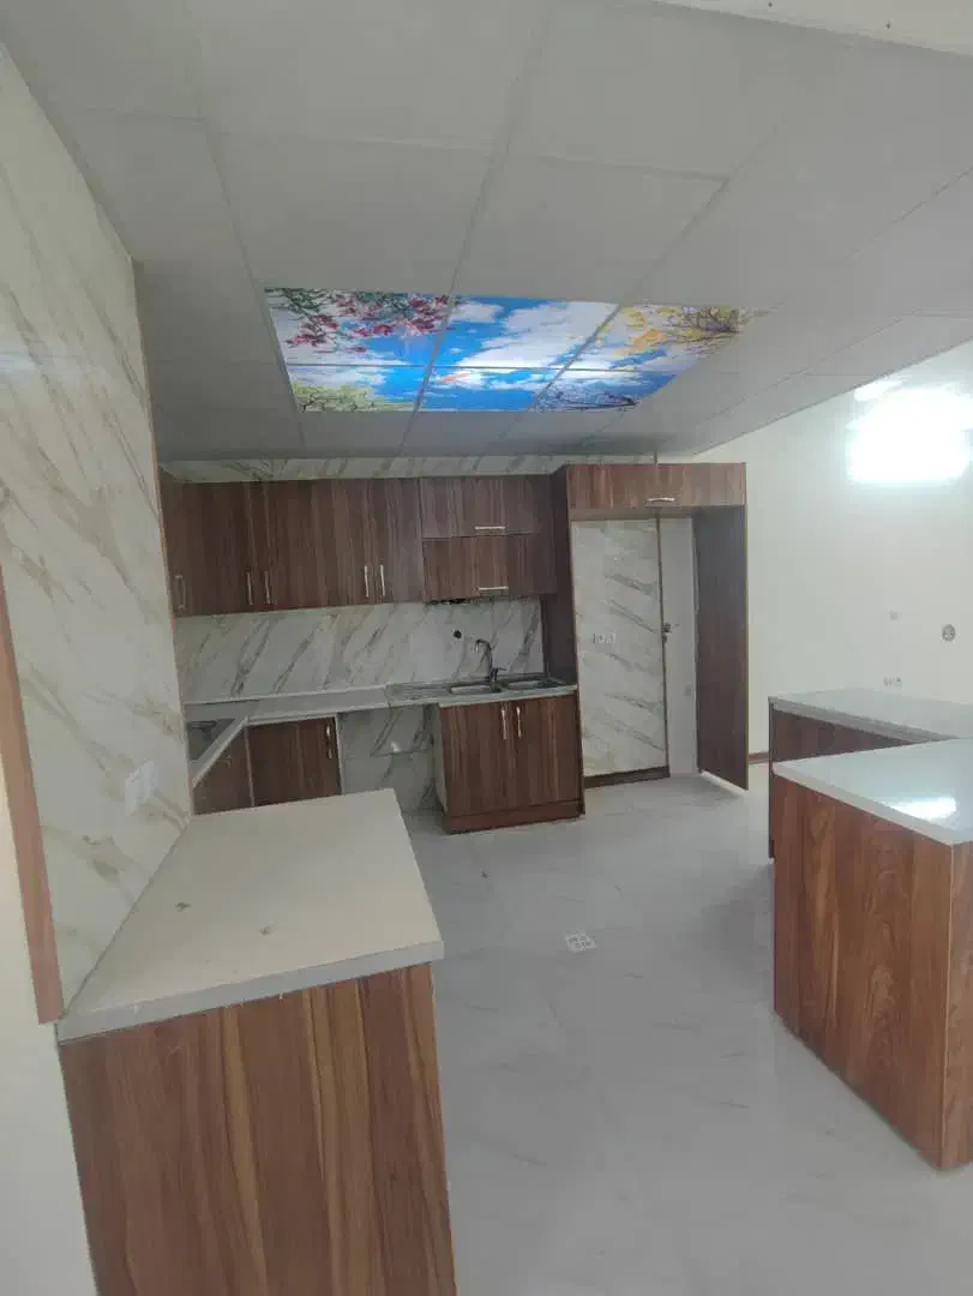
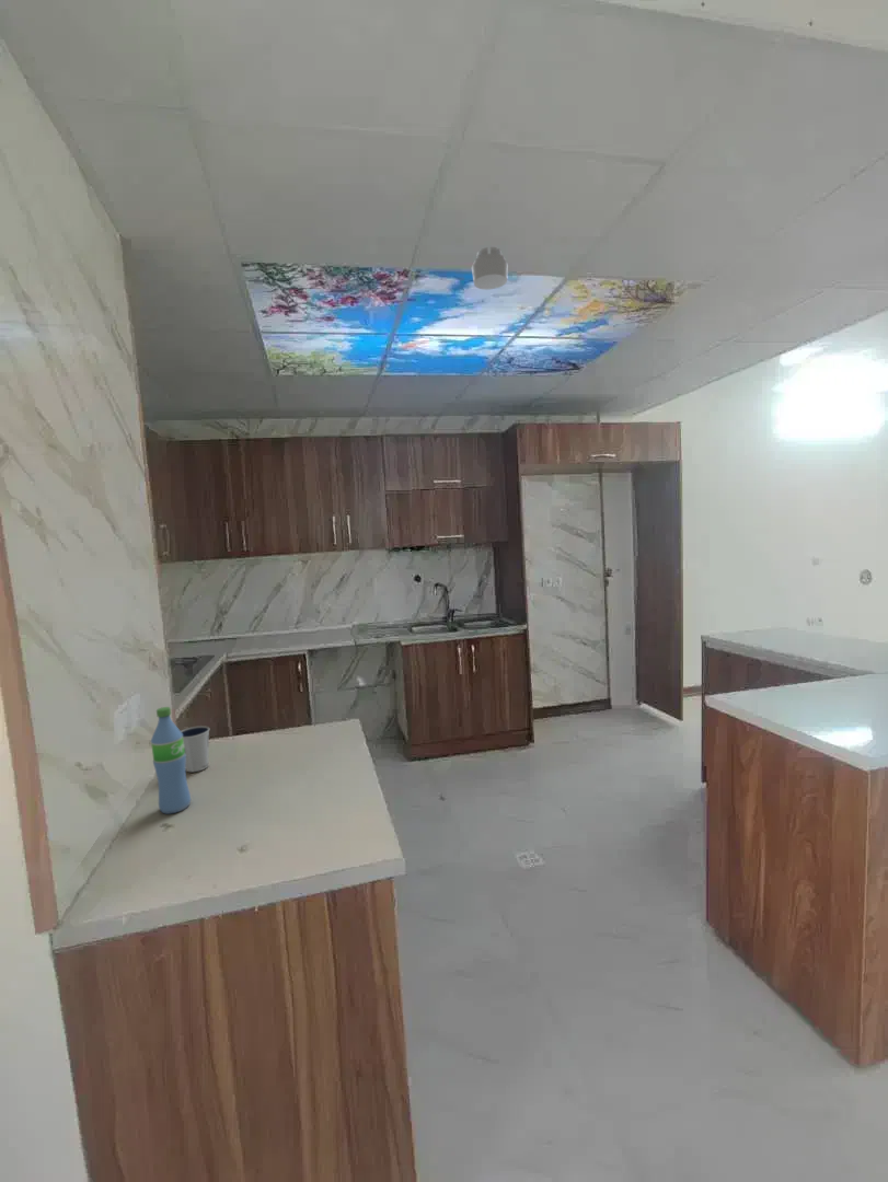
+ water bottle (169, 758)
+ smoke detector (489, 267)
+ dixie cup (195, 750)
